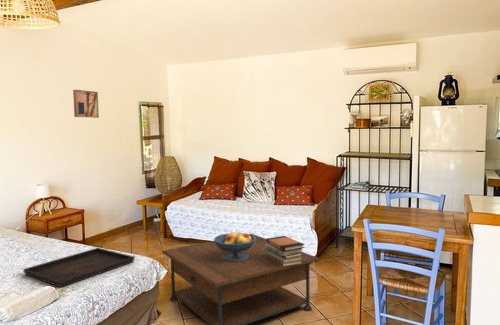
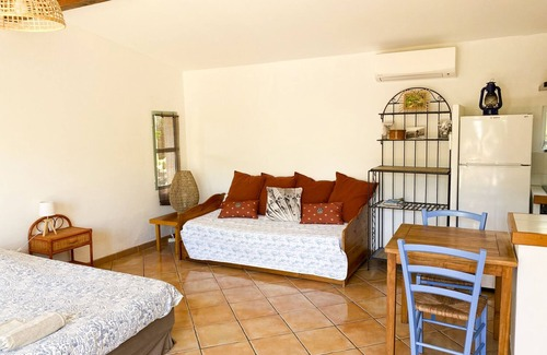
- serving tray (81, 265)
- book stack (284, 250)
- wall art (86, 104)
- fruit bowl (235, 244)
- coffee table (238, 279)
